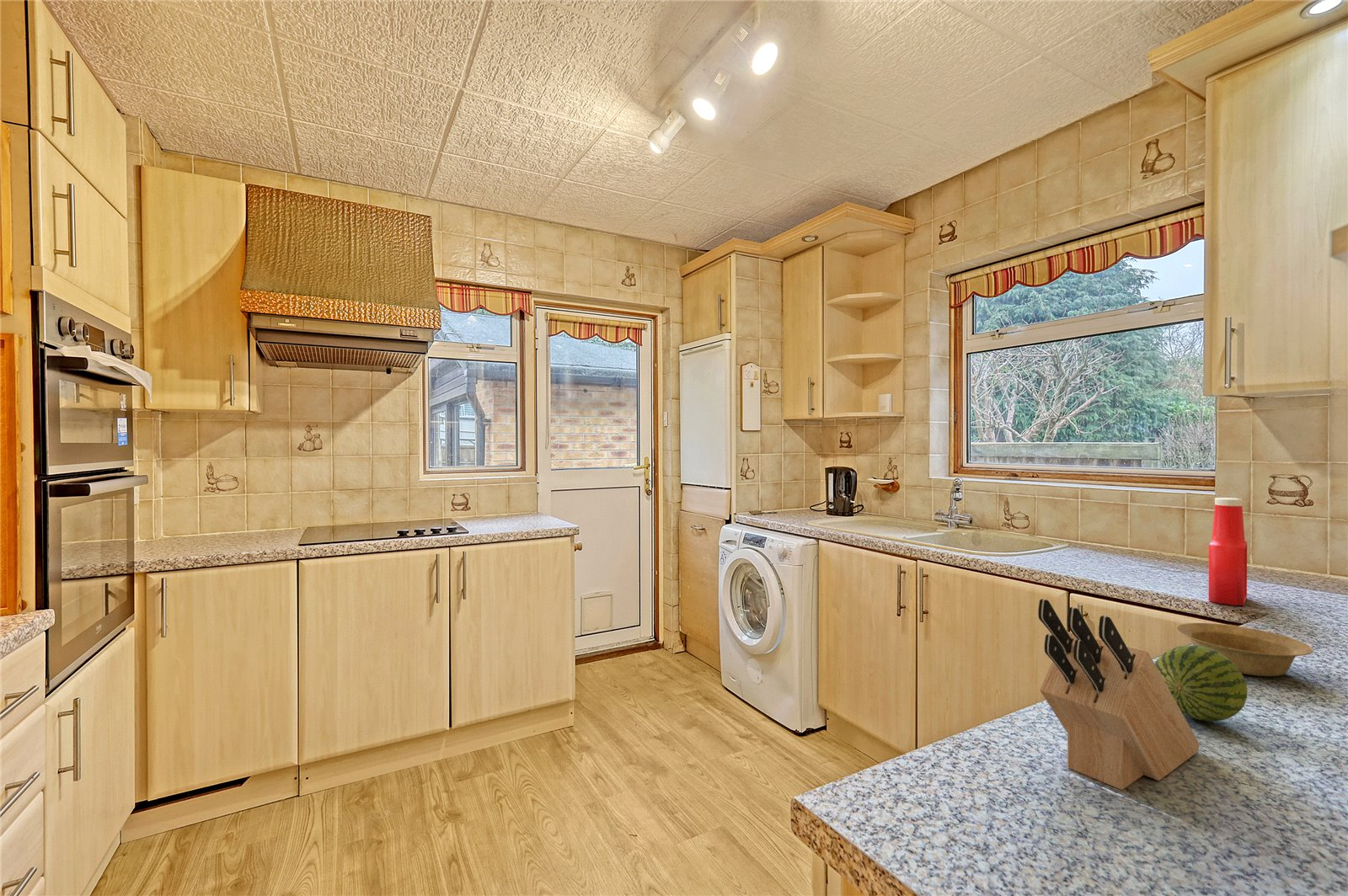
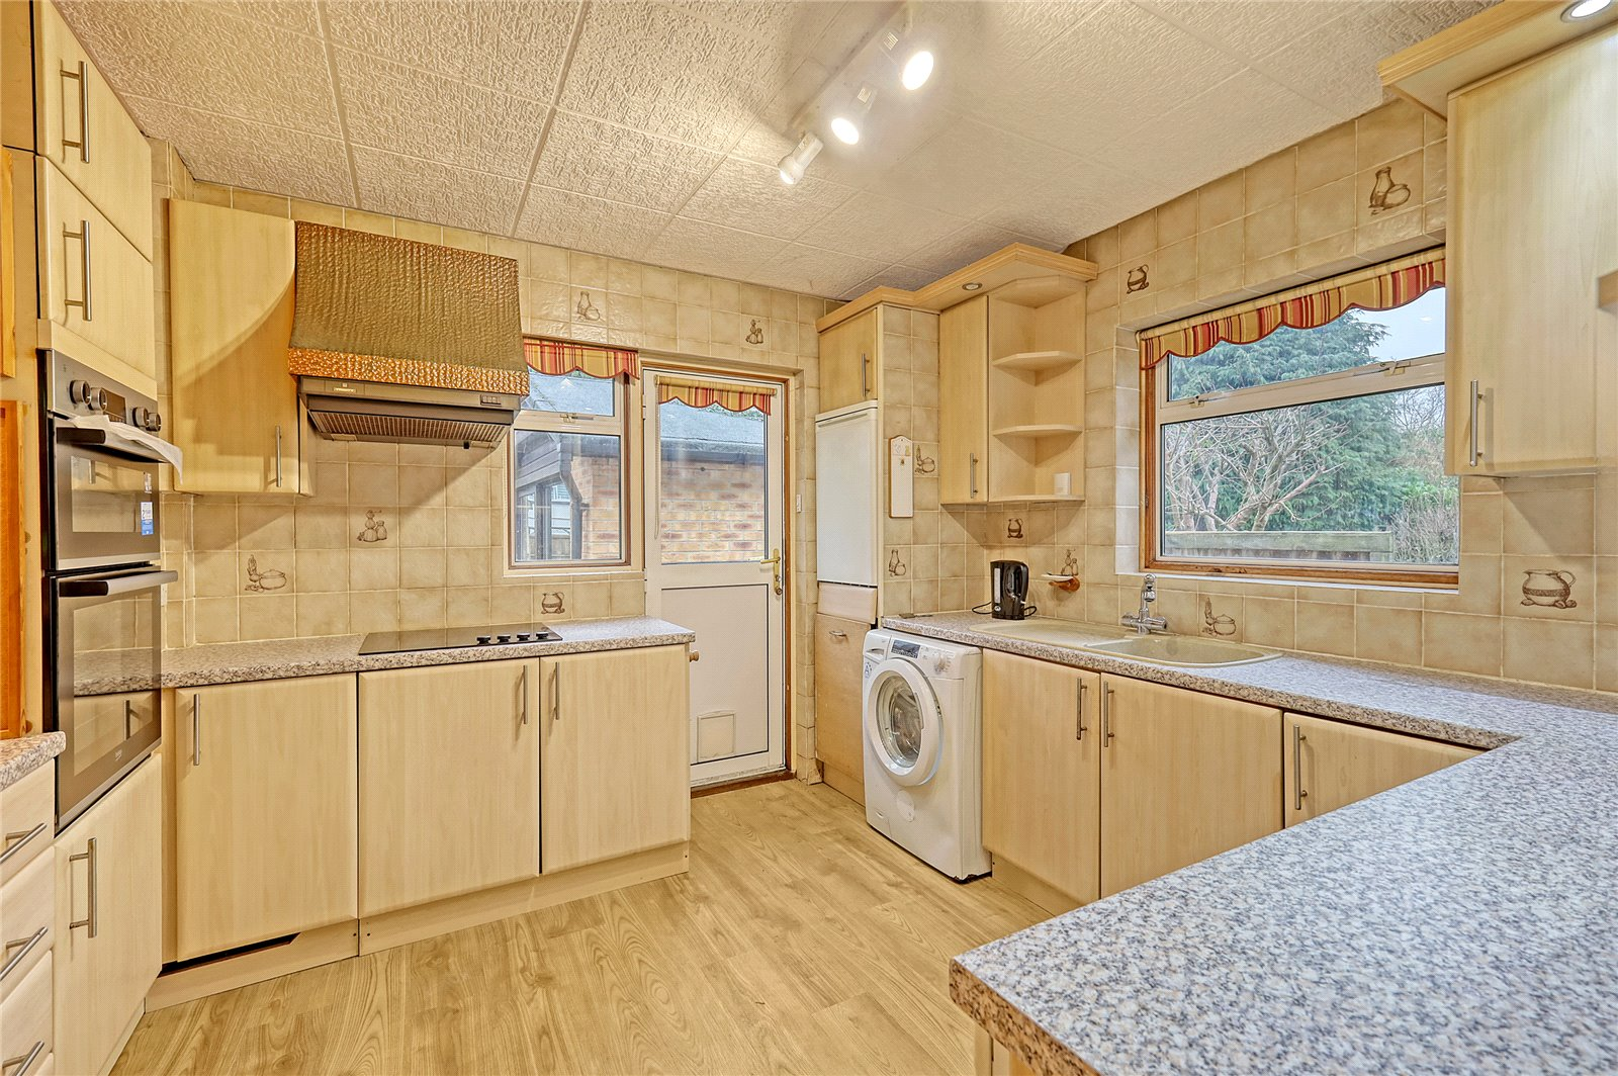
- soap bottle (1228, 548)
- knife block (1115, 679)
- fruit (1197, 681)
- bowl (1240, 652)
